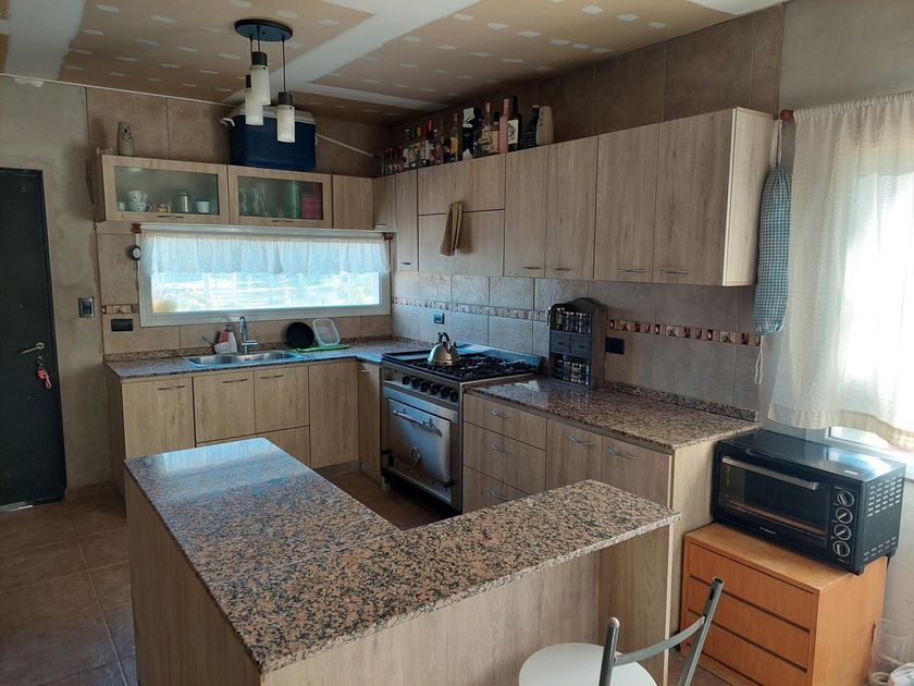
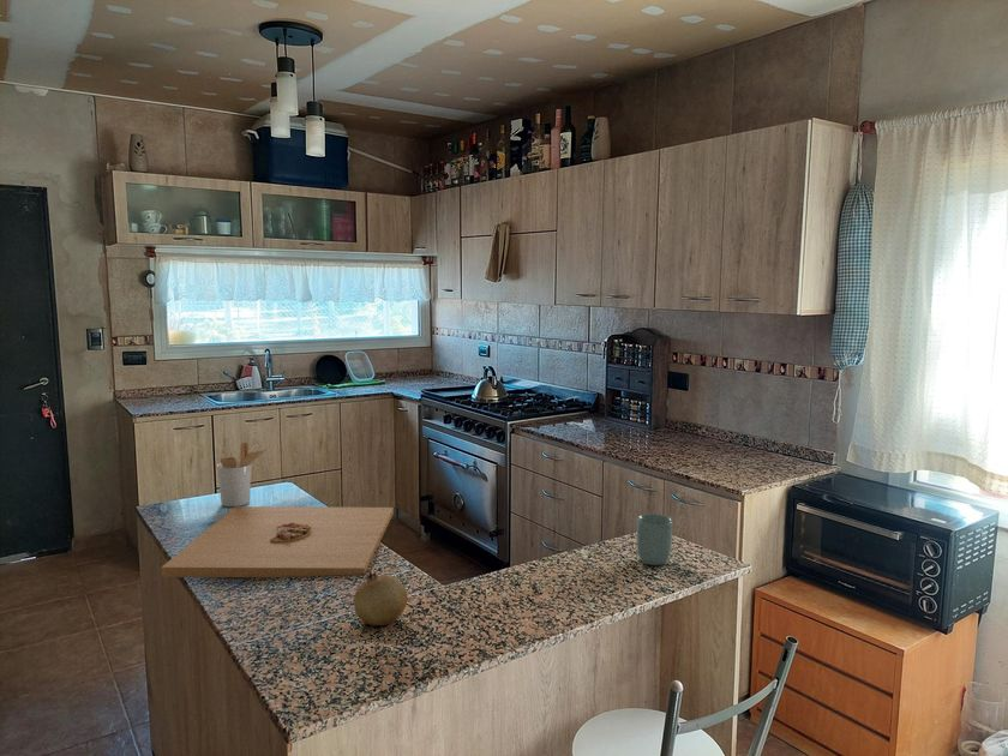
+ utensil holder (241, 474)
+ cup (654, 540)
+ platter (292, 534)
+ fruit (380, 598)
